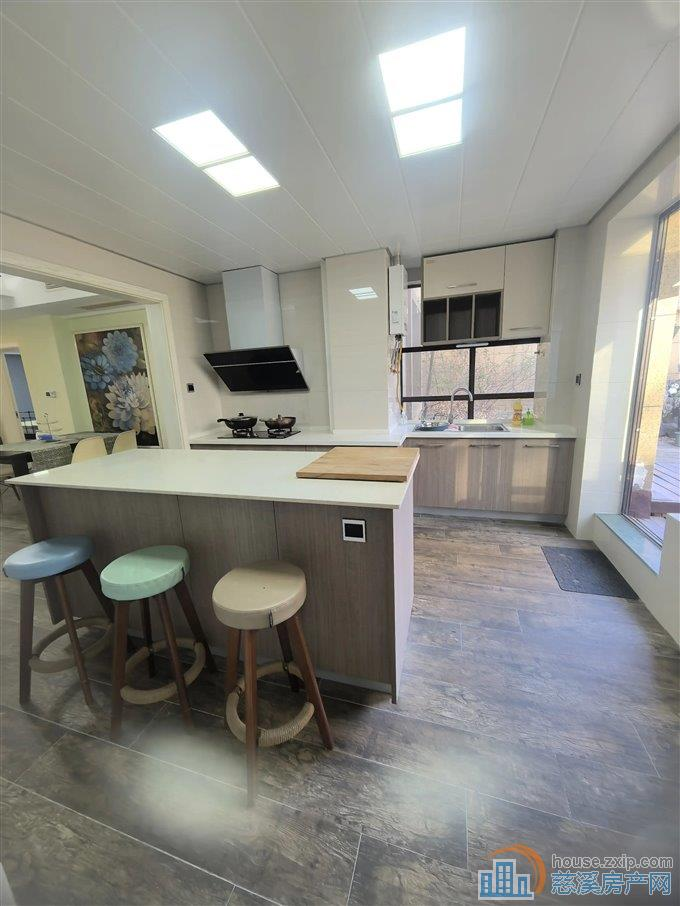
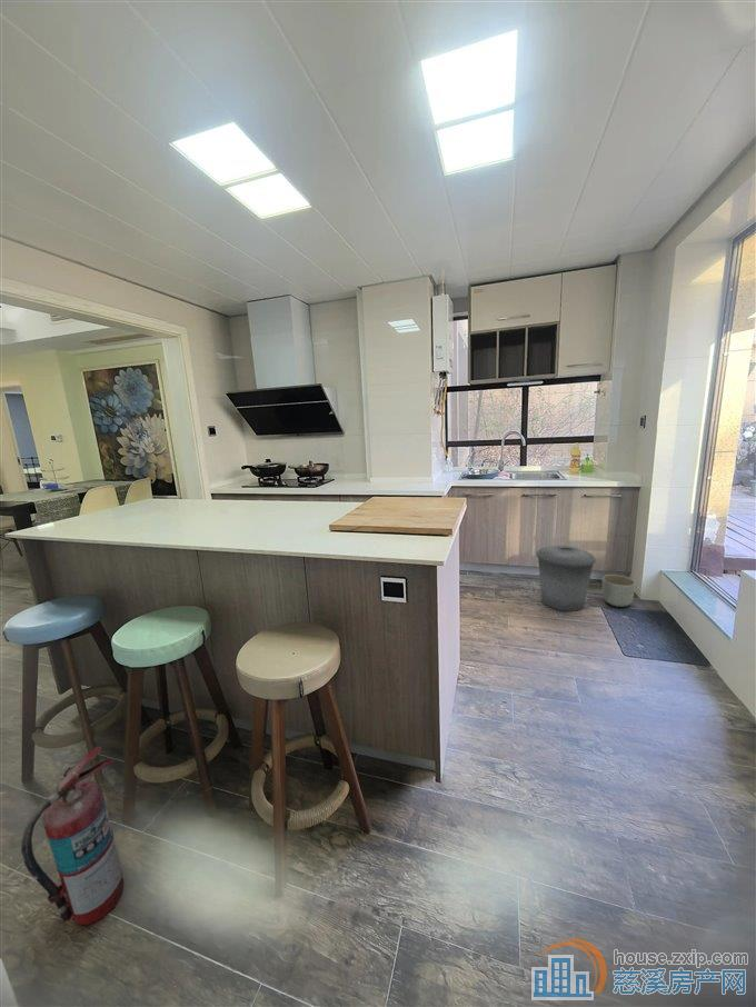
+ trash can (564, 575)
+ fire extinguisher (80, 838)
+ planter (617, 591)
